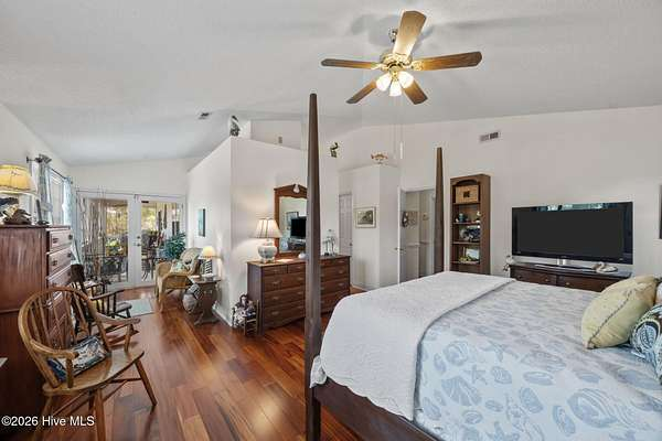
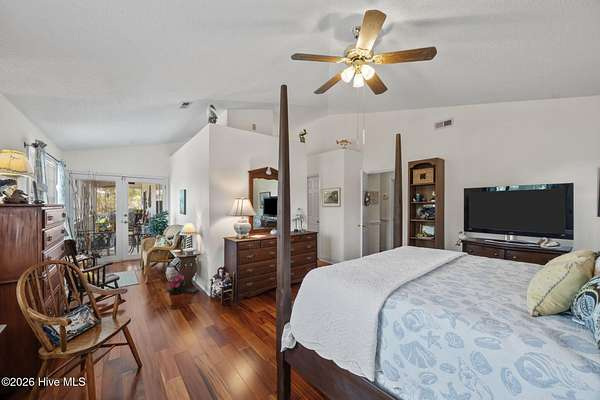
+ potted plant (177, 290)
